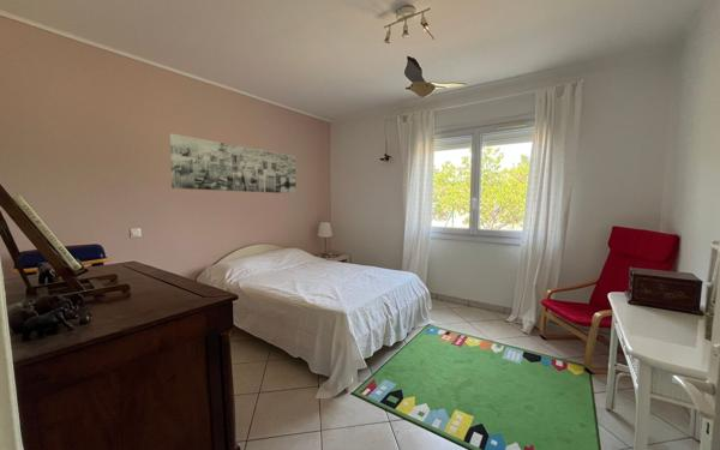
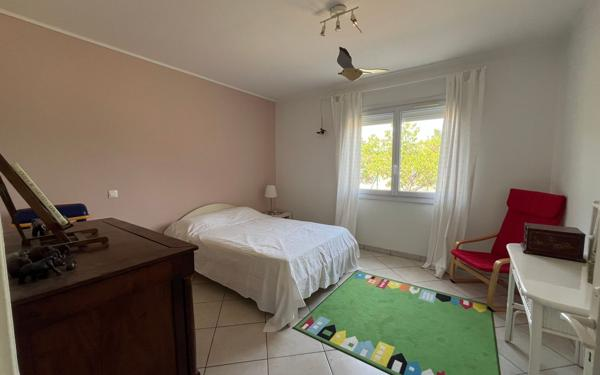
- wall art (244, 169)
